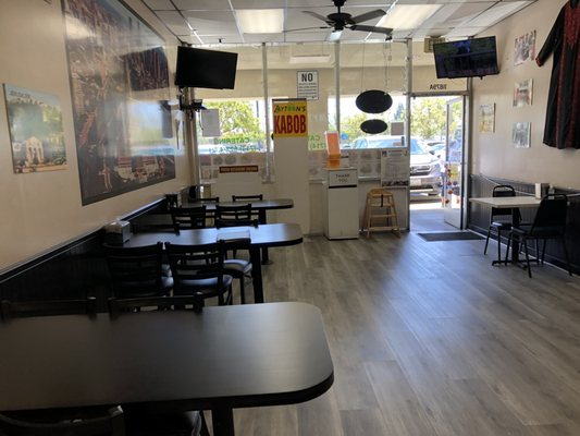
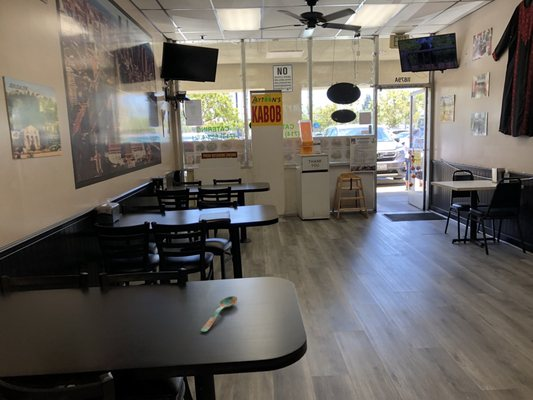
+ spoon (219, 311)
